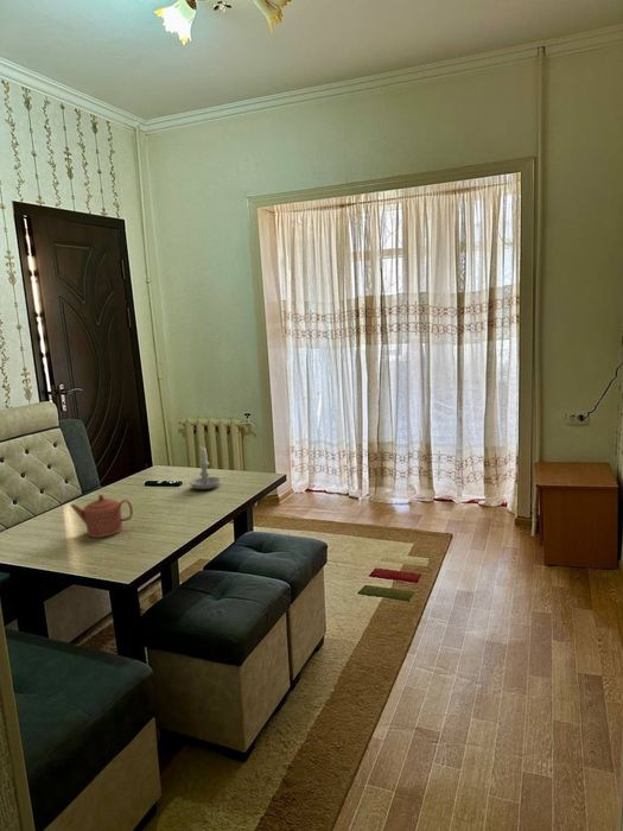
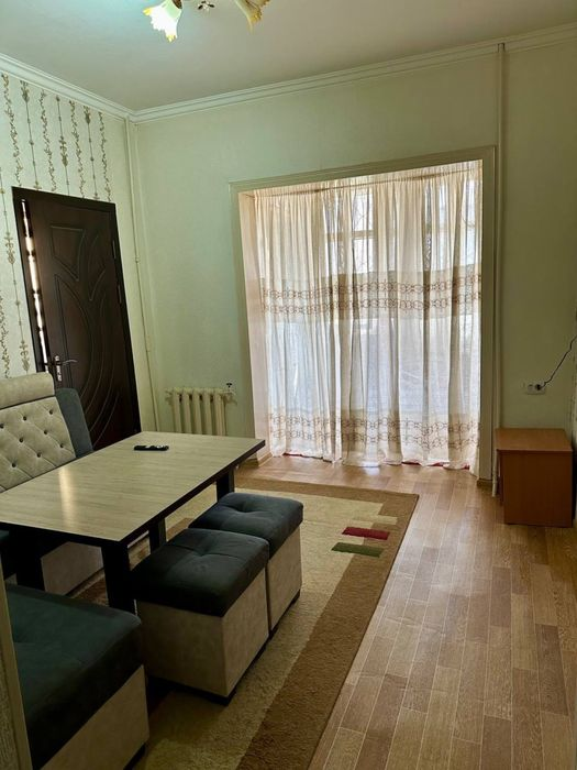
- candle (203, 467)
- teapot (102, 513)
